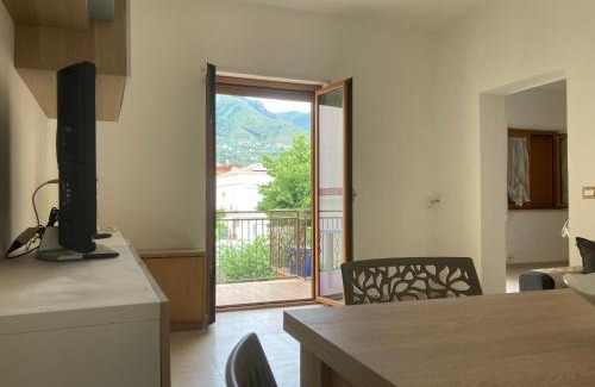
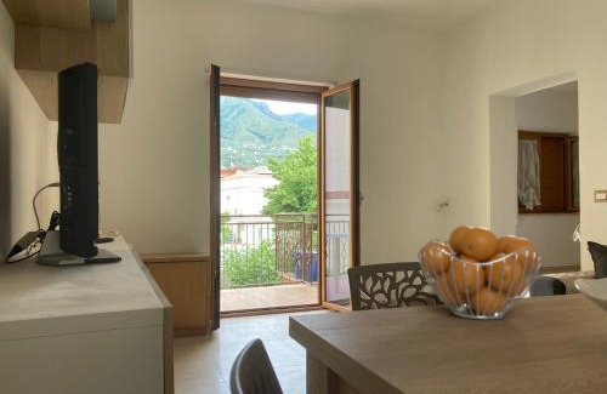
+ fruit basket (477, 269)
